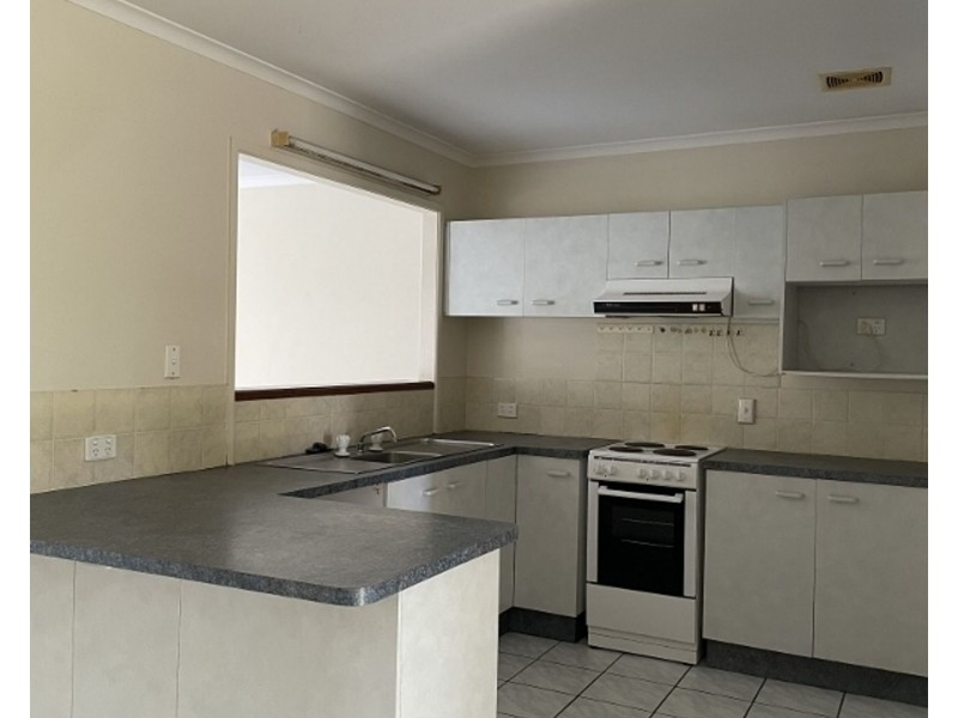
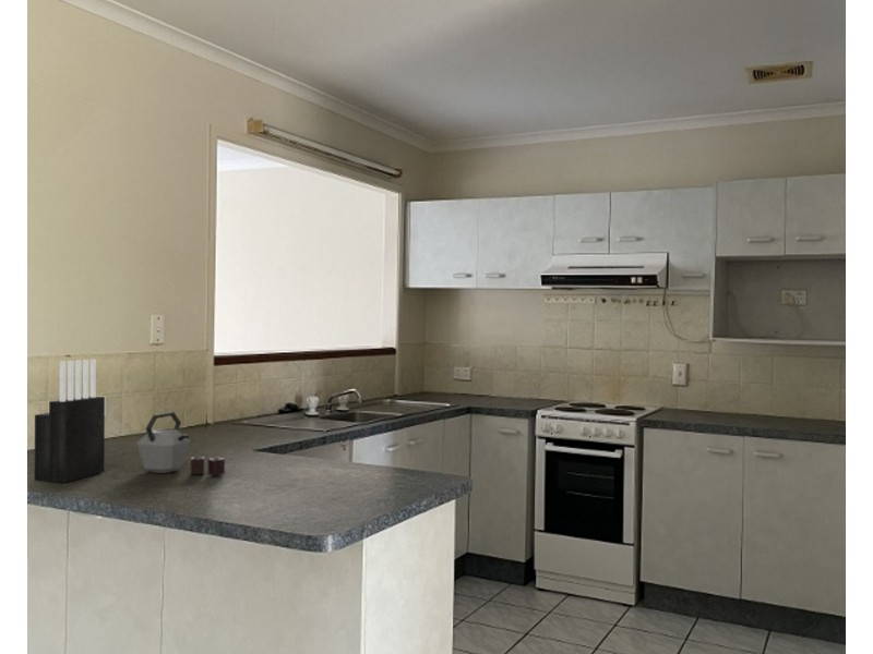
+ kettle (183, 443)
+ knife block (67, 417)
